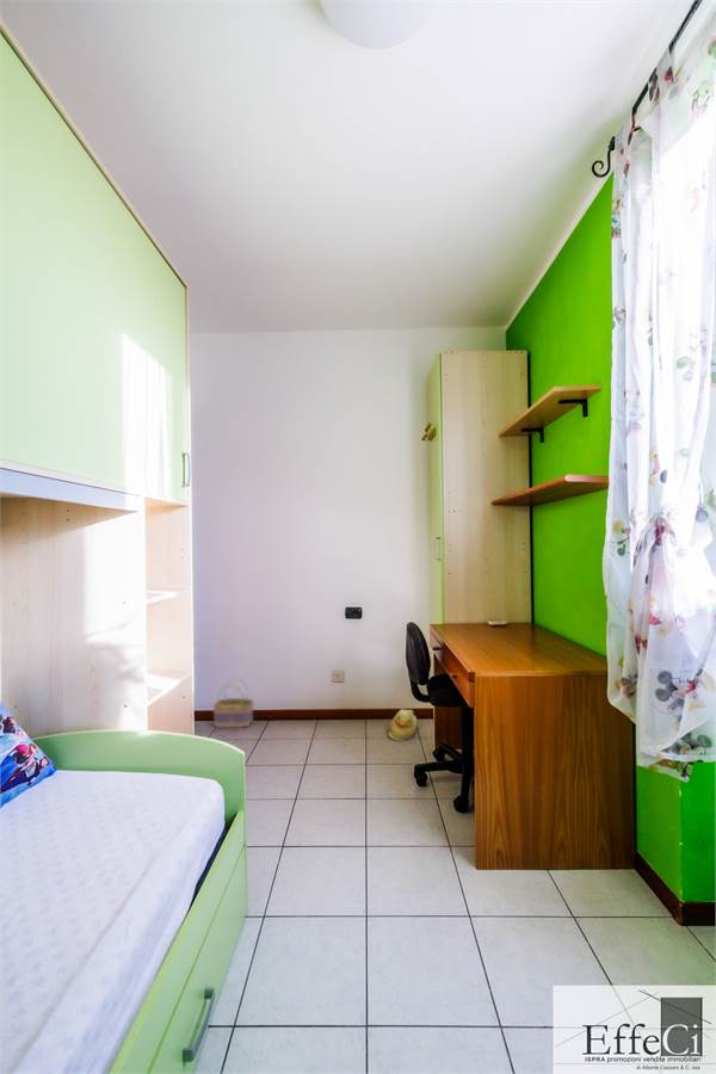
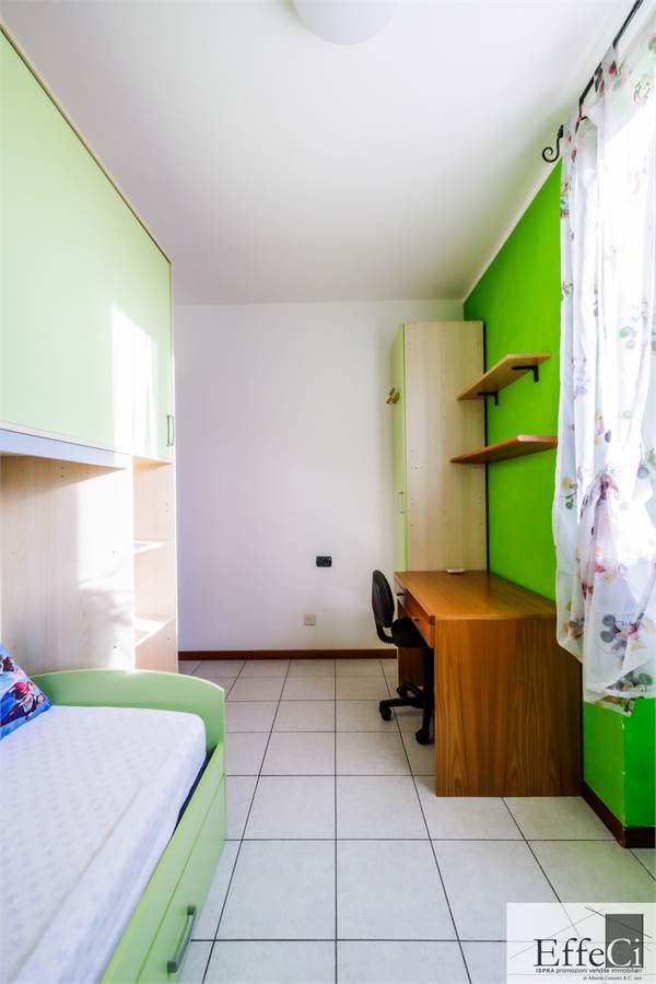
- rubber duck (402, 718)
- basket (233, 702)
